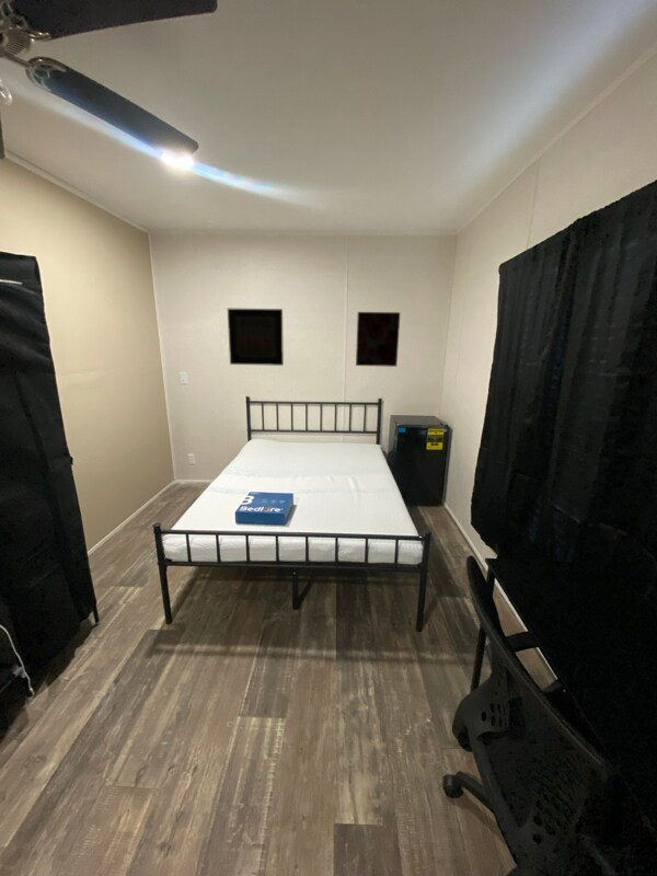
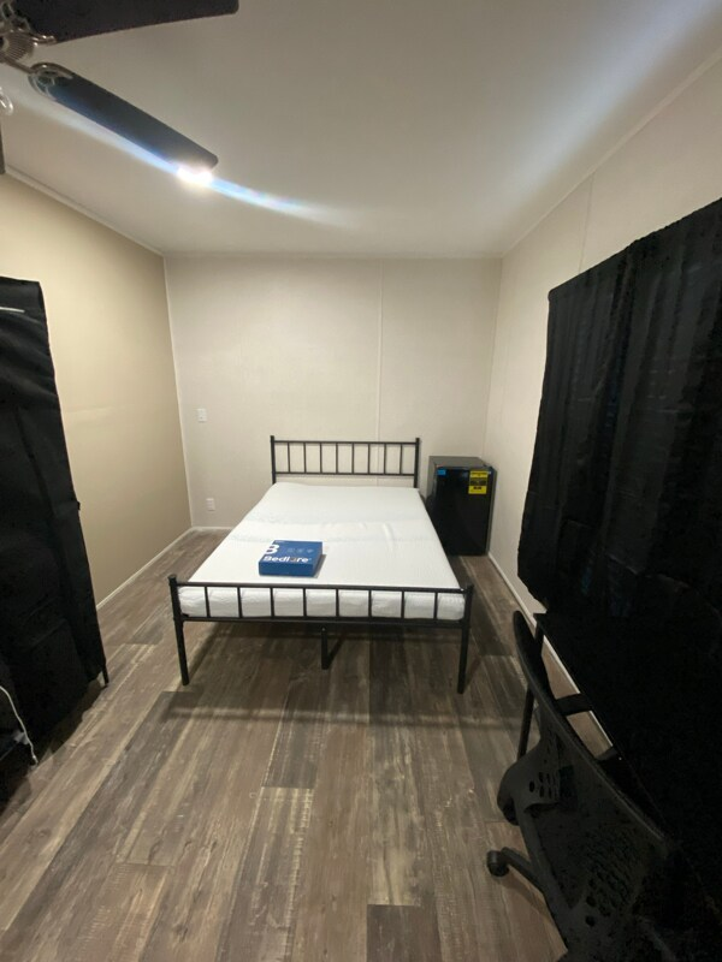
- wall art (377, 339)
- wall art (255, 337)
